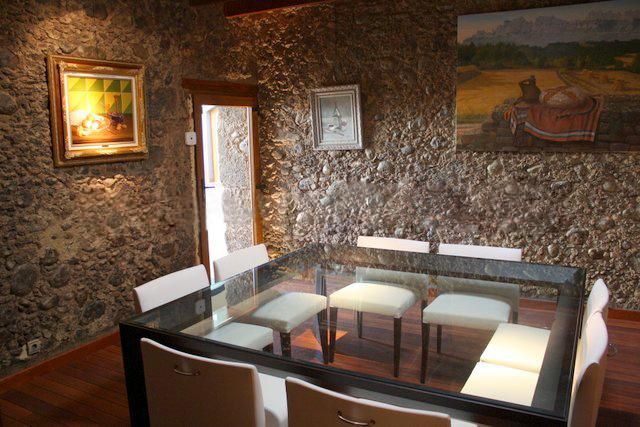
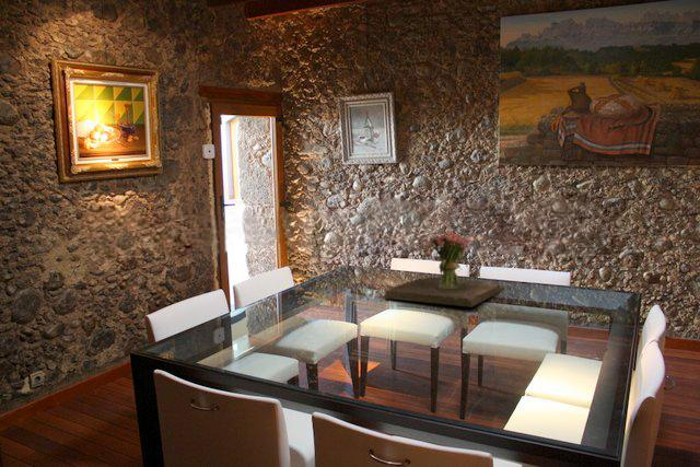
+ flower arrangement (445, 262)
